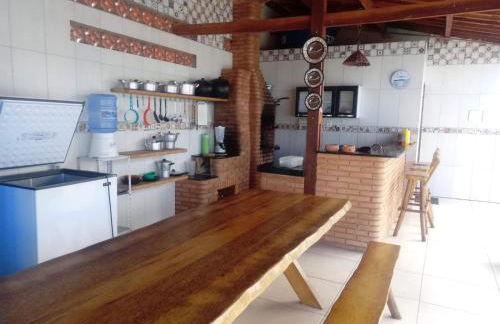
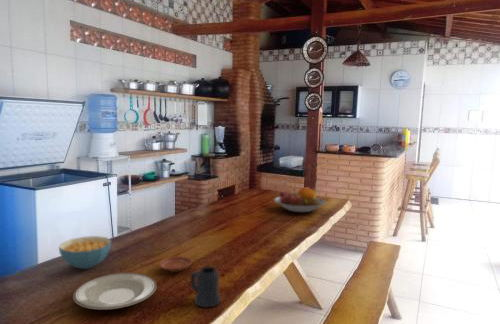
+ plate (116, 293)
+ plate (175, 265)
+ fruit bowl (299, 198)
+ mug (204, 284)
+ cereal bowl (86, 254)
